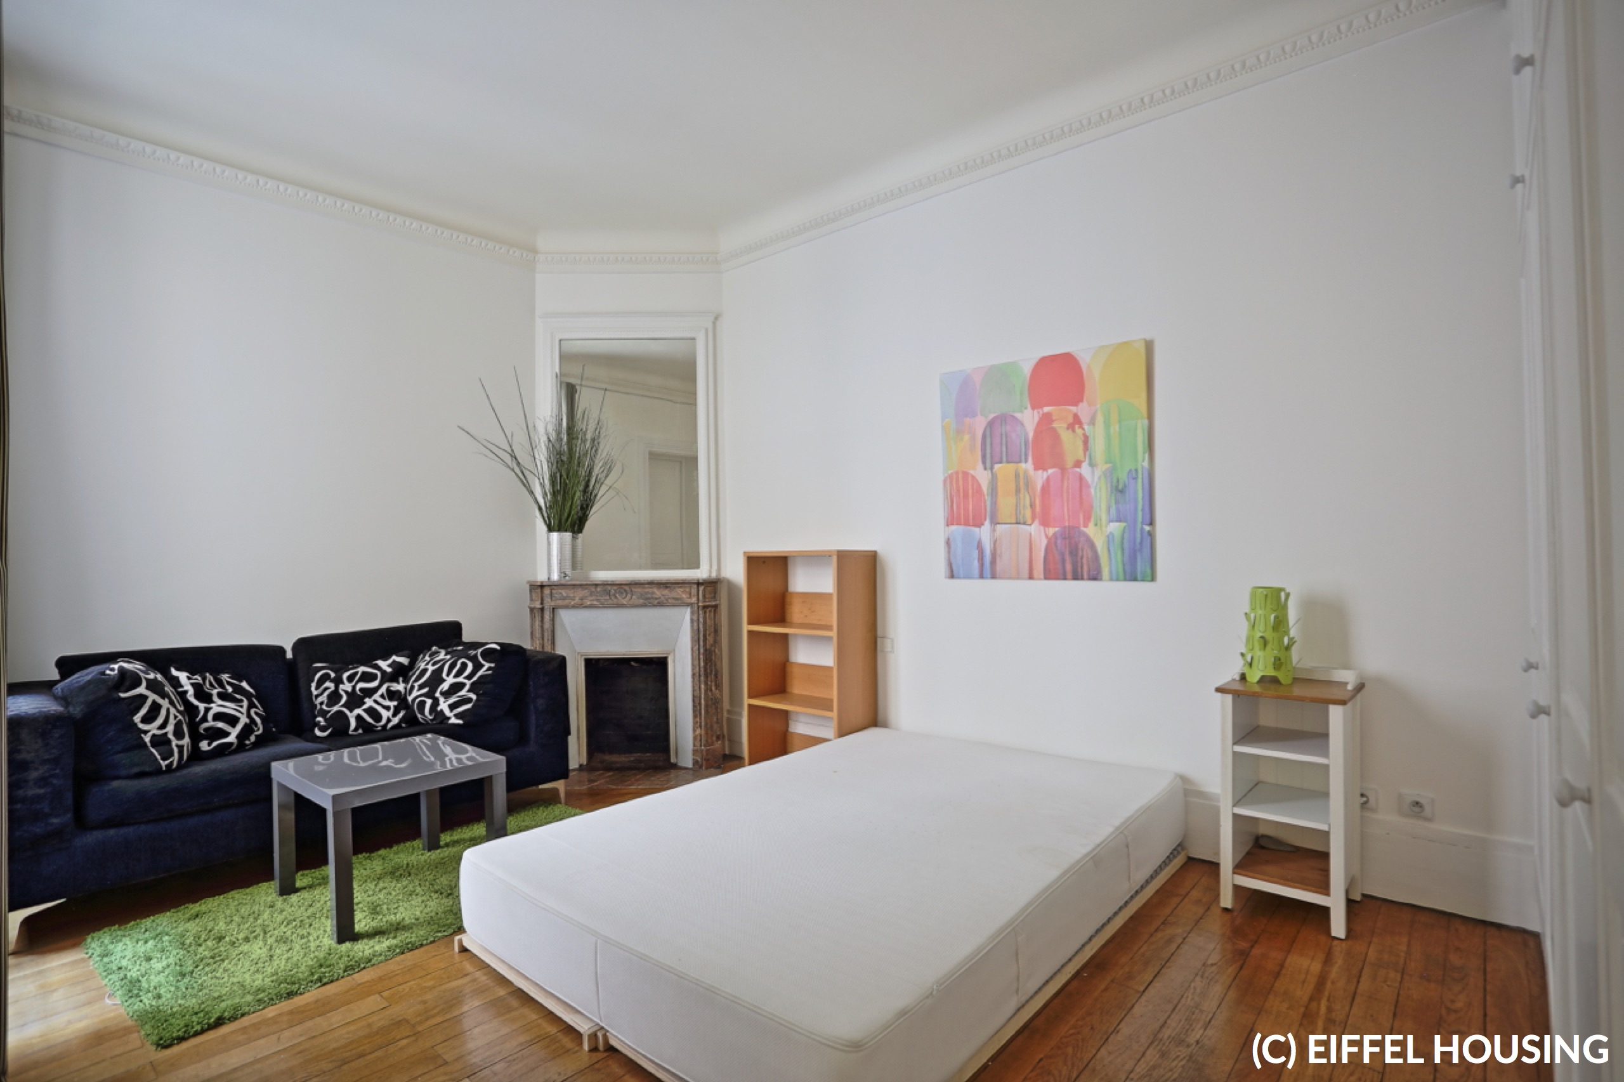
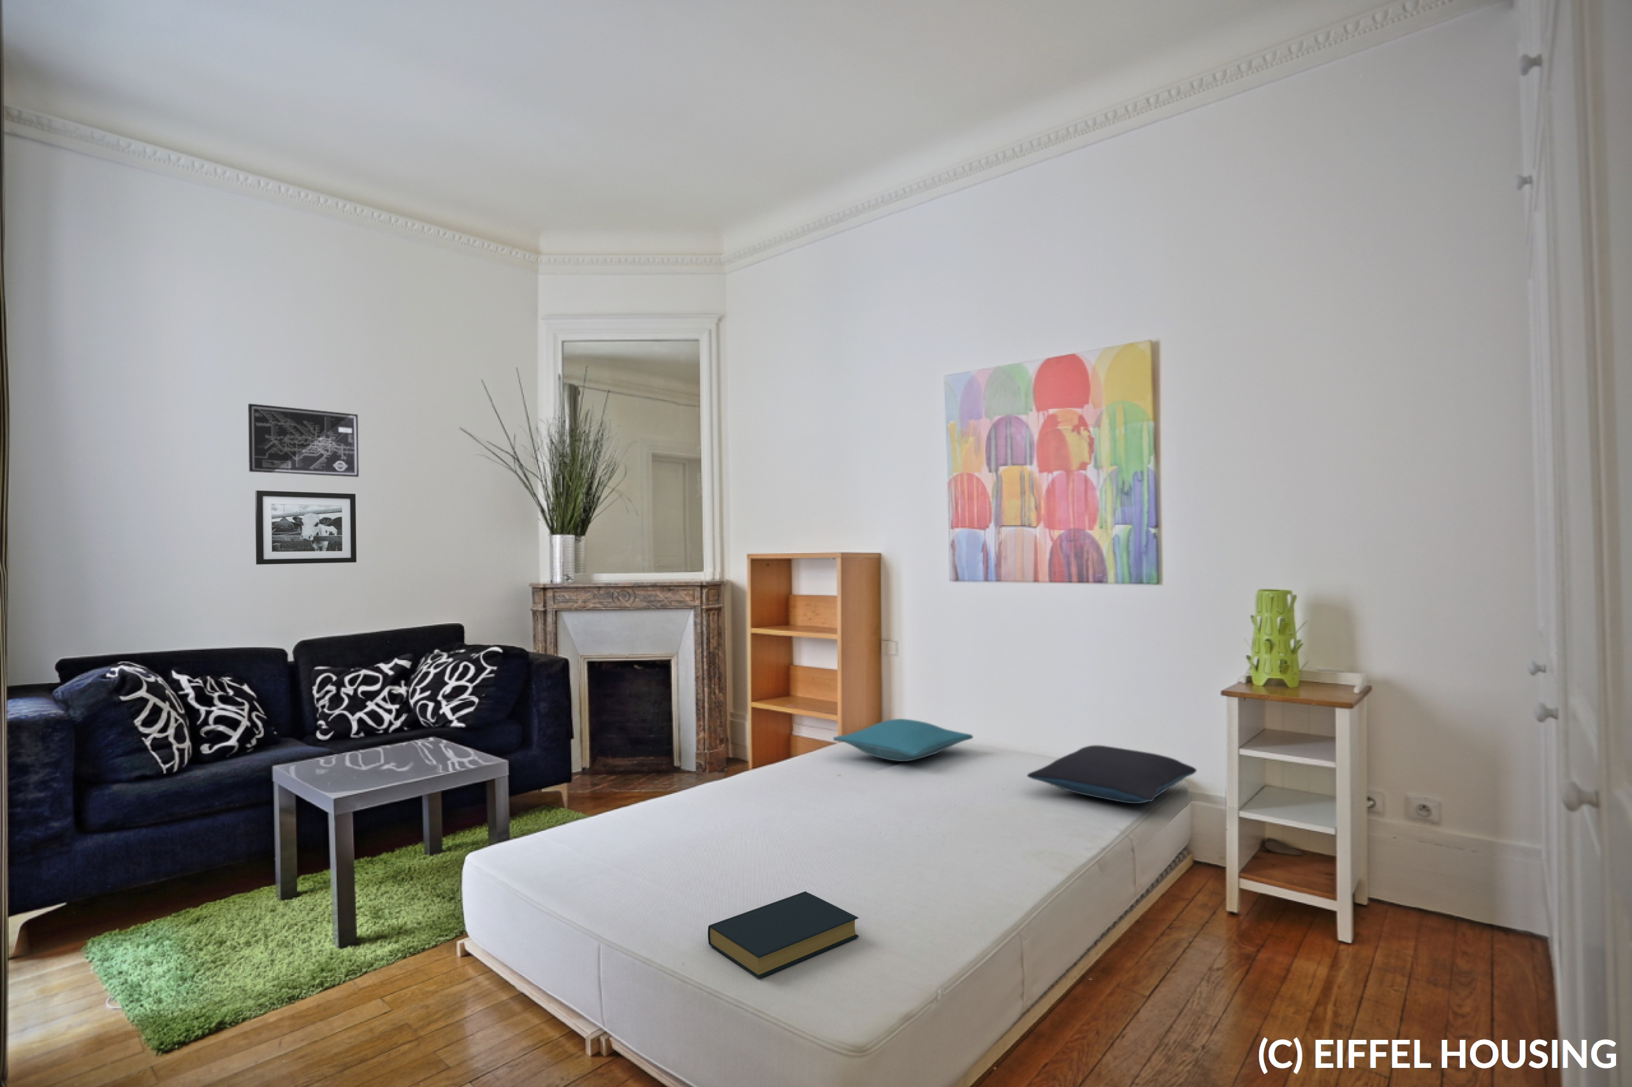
+ wall art (306, 442)
+ hardback book (784, 931)
+ pillow (1111, 773)
+ picture frame (307, 528)
+ pillow (903, 739)
